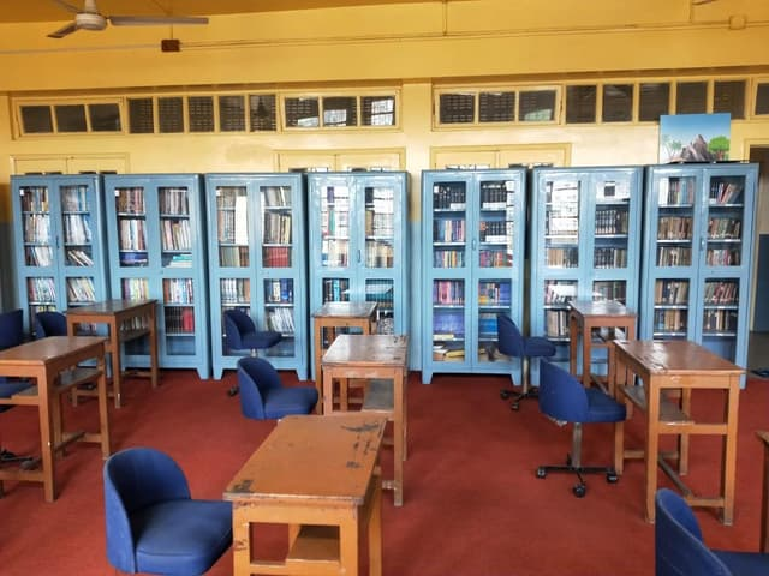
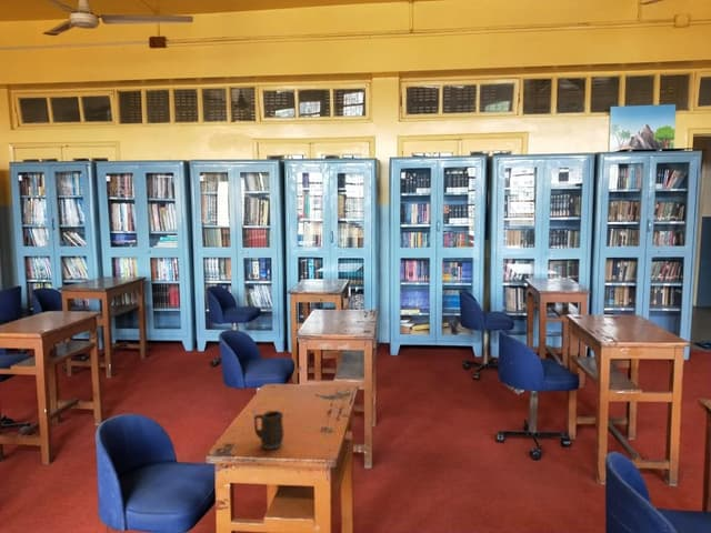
+ mug (269, 429)
